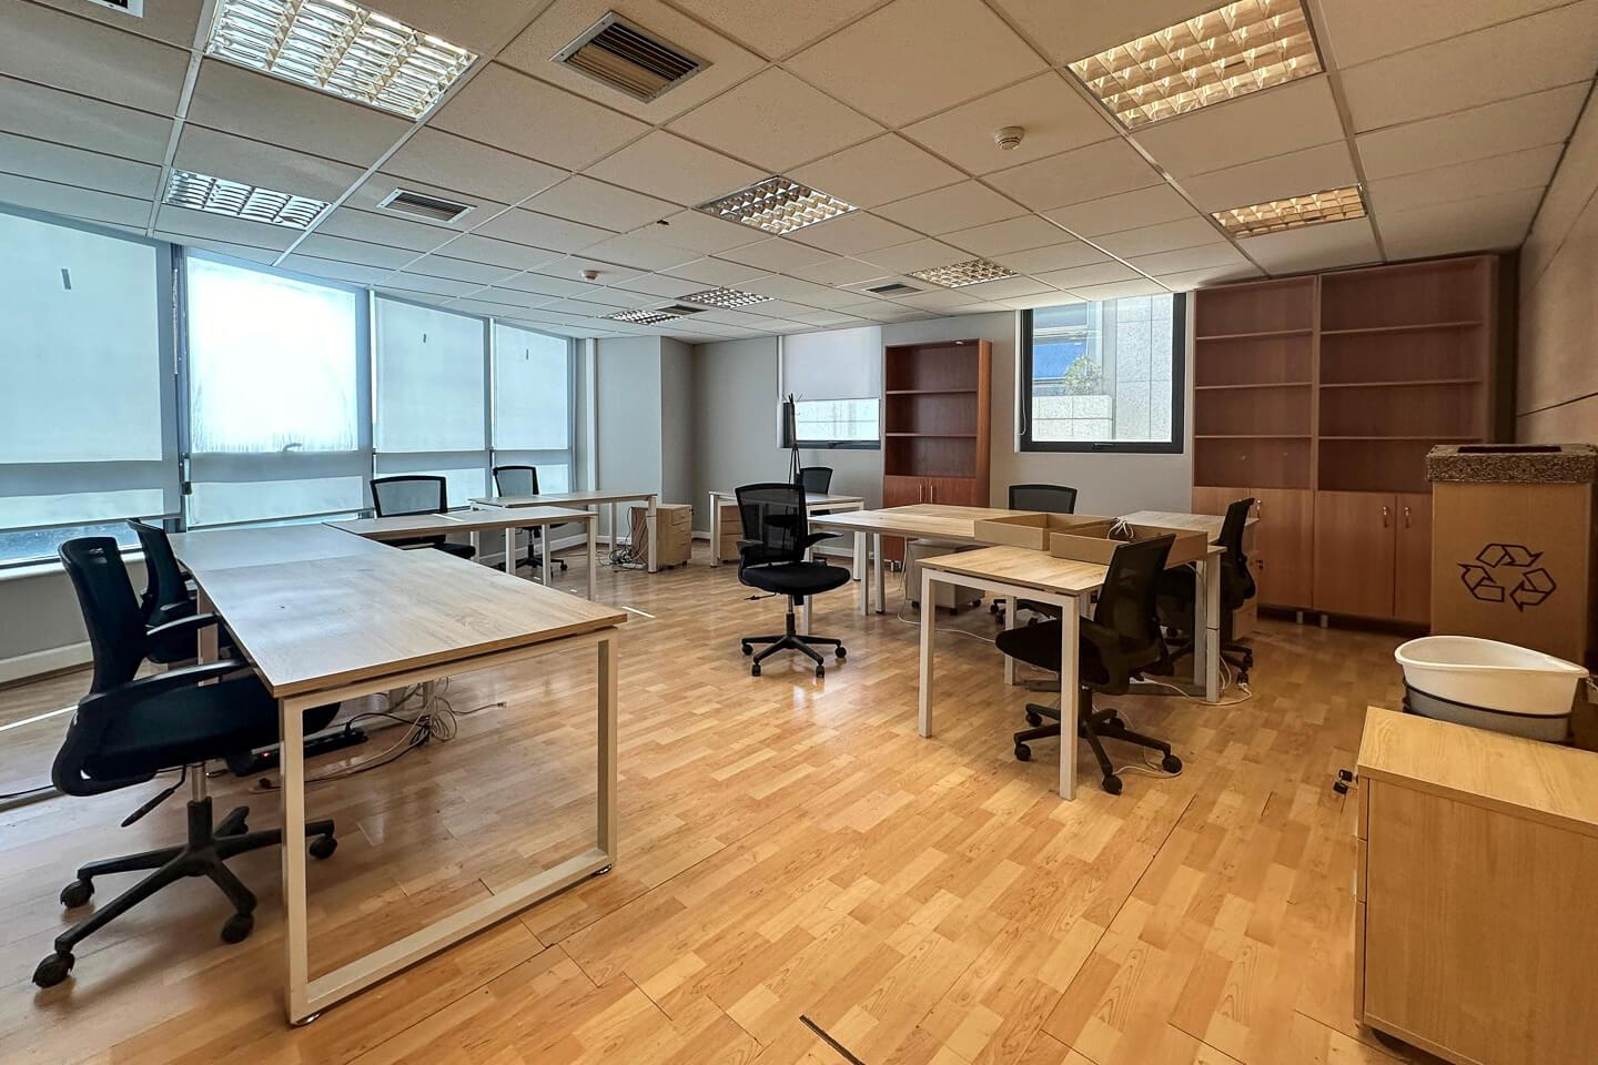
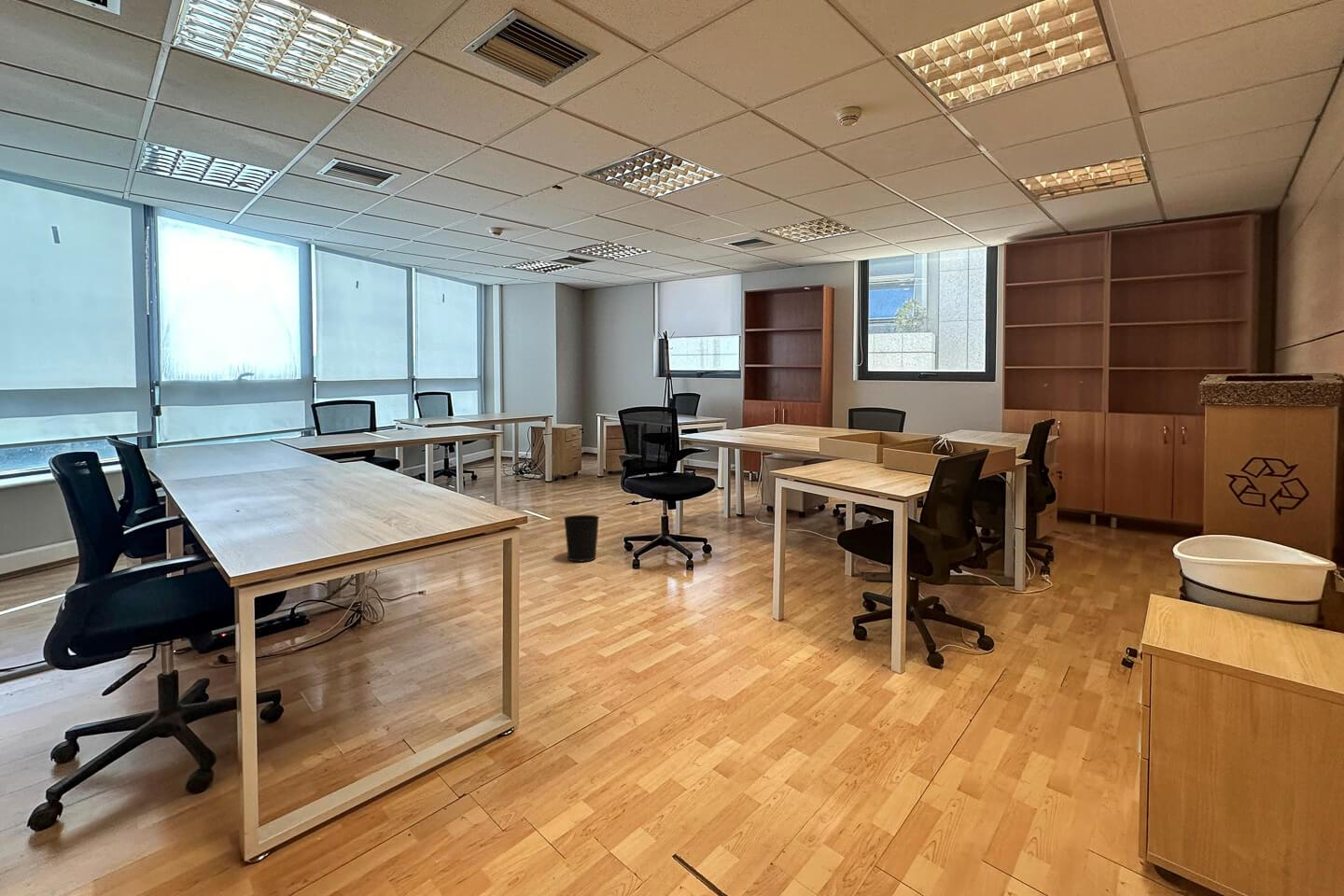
+ wastebasket (581, 538)
